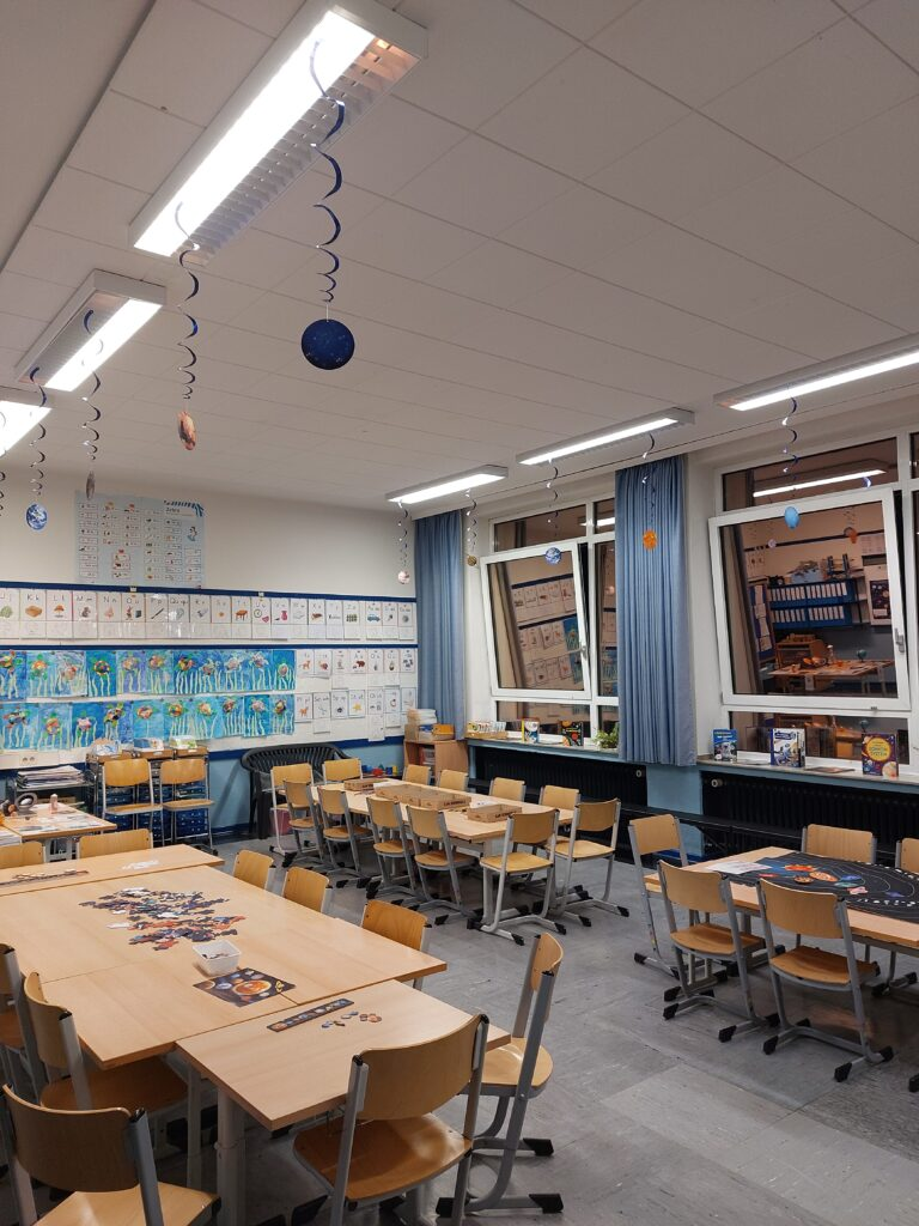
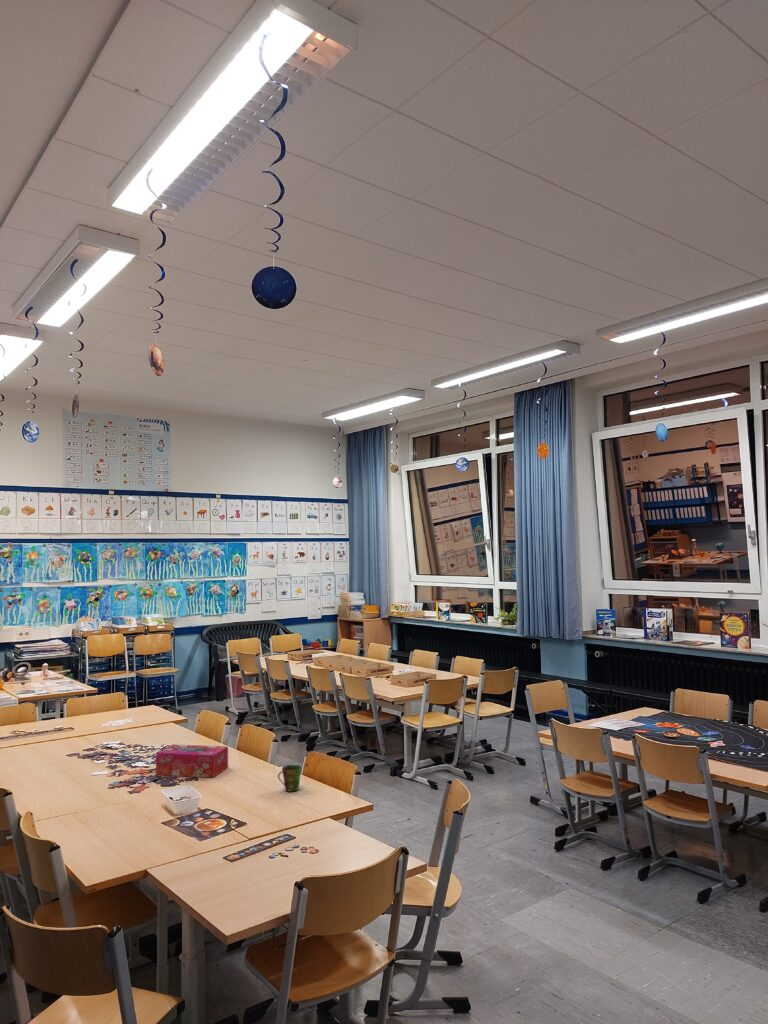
+ cup (289, 779)
+ tissue box (192, 760)
